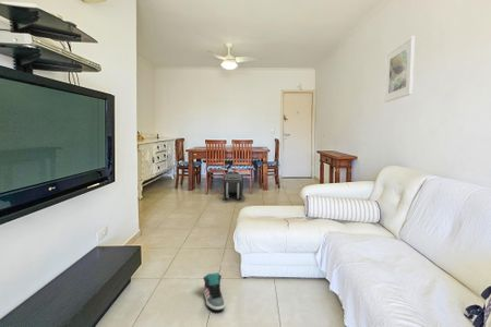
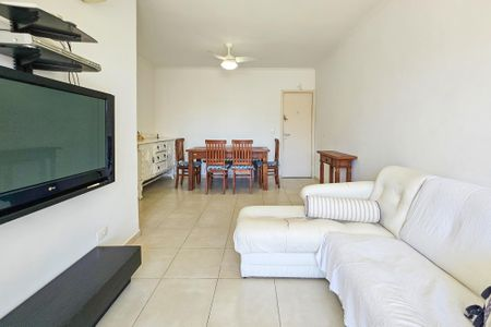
- sneaker (214, 287)
- backpack (232, 184)
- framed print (397, 72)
